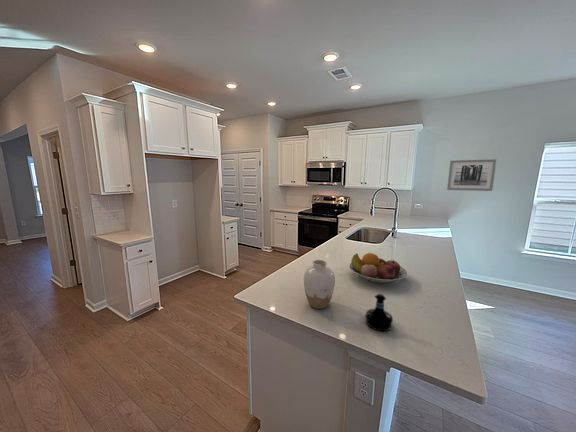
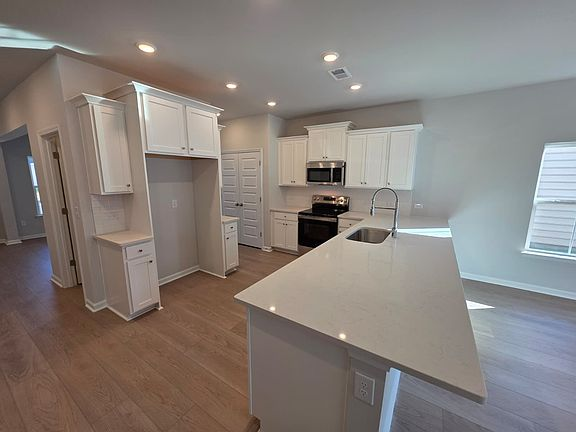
- wall art (470, 175)
- tequila bottle (379, 309)
- vase (319, 283)
- fruit bowl (377, 266)
